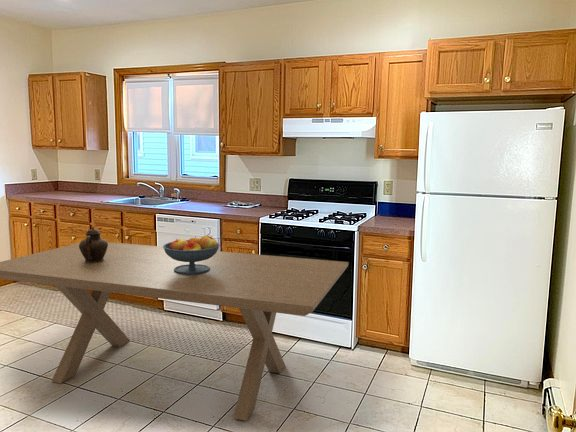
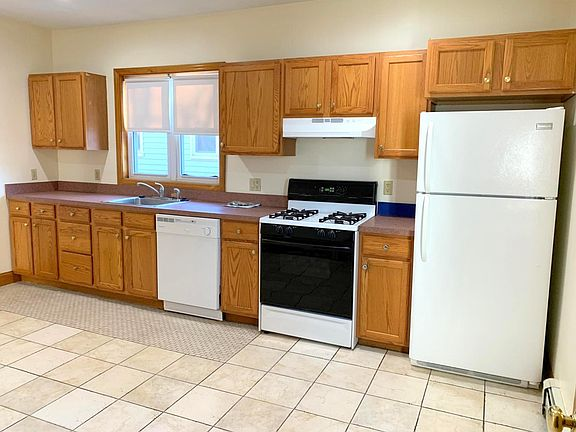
- teapot (94, 243)
- fruit bowl (191, 252)
- dining table (177, 300)
